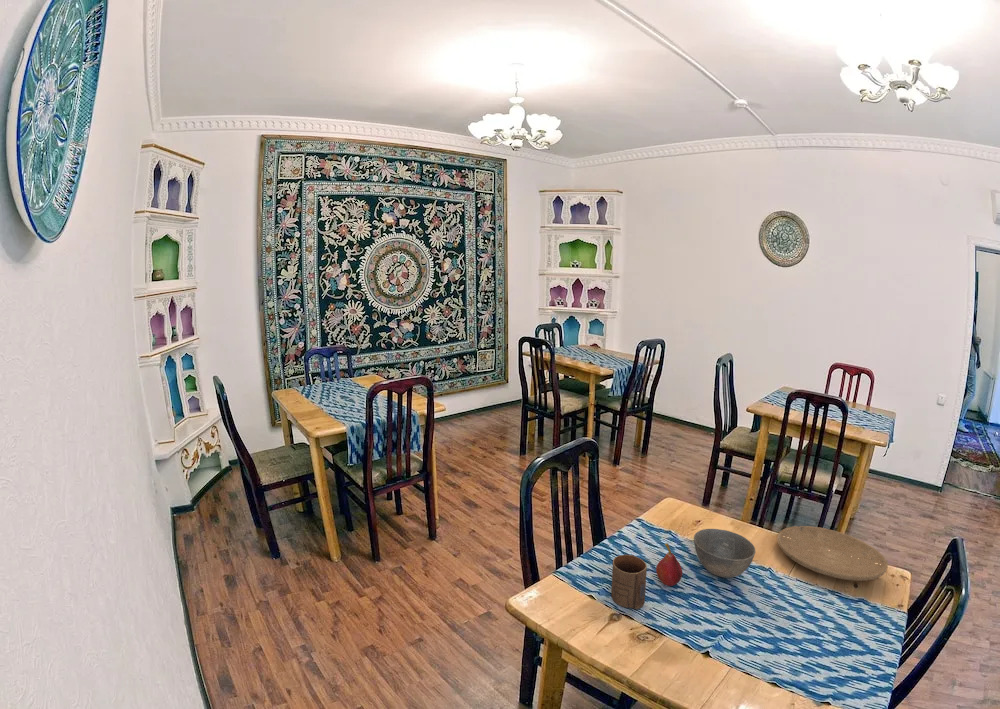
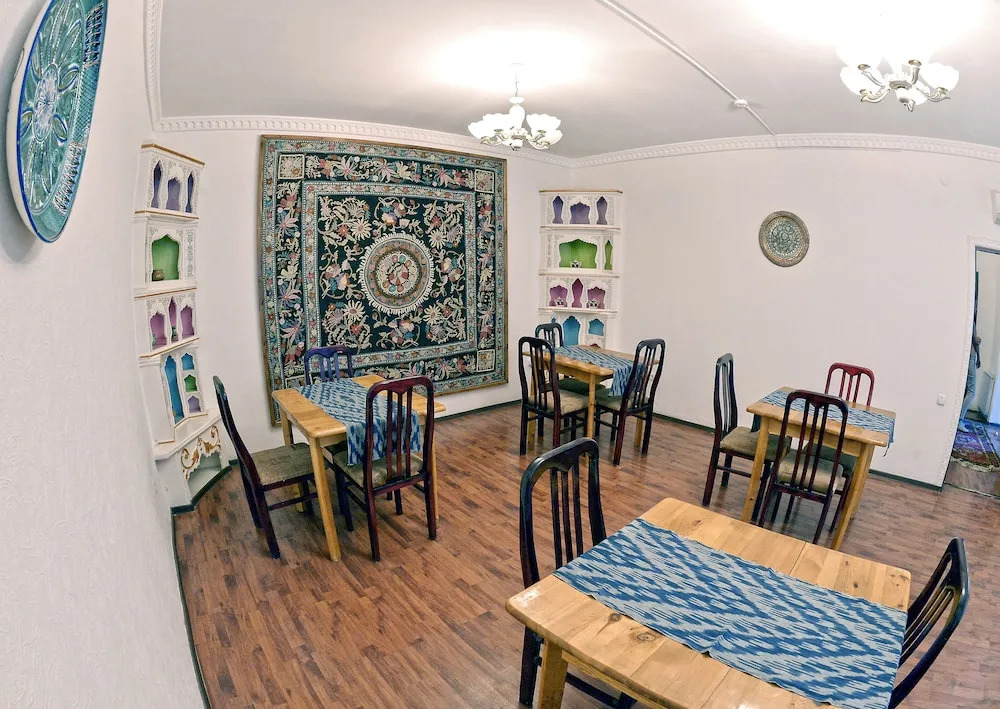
- cup (629, 581)
- fruit (669, 563)
- plate (828, 555)
- bowl (722, 557)
